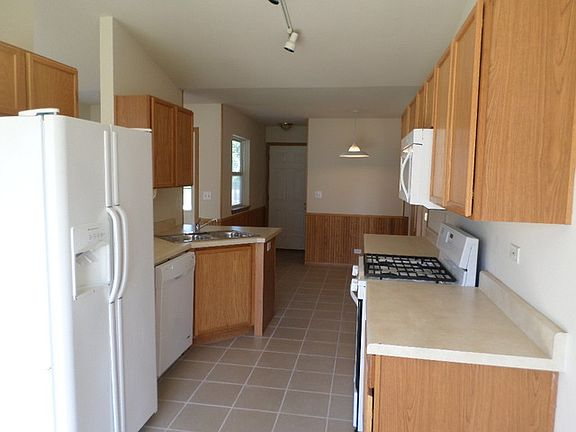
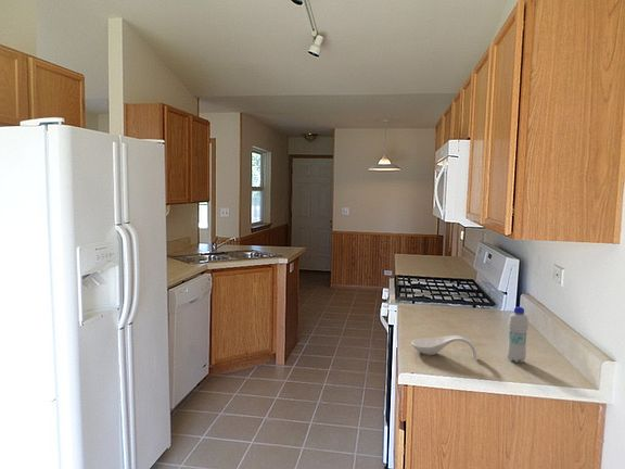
+ bottle (516, 333)
+ spoon rest (443, 344)
